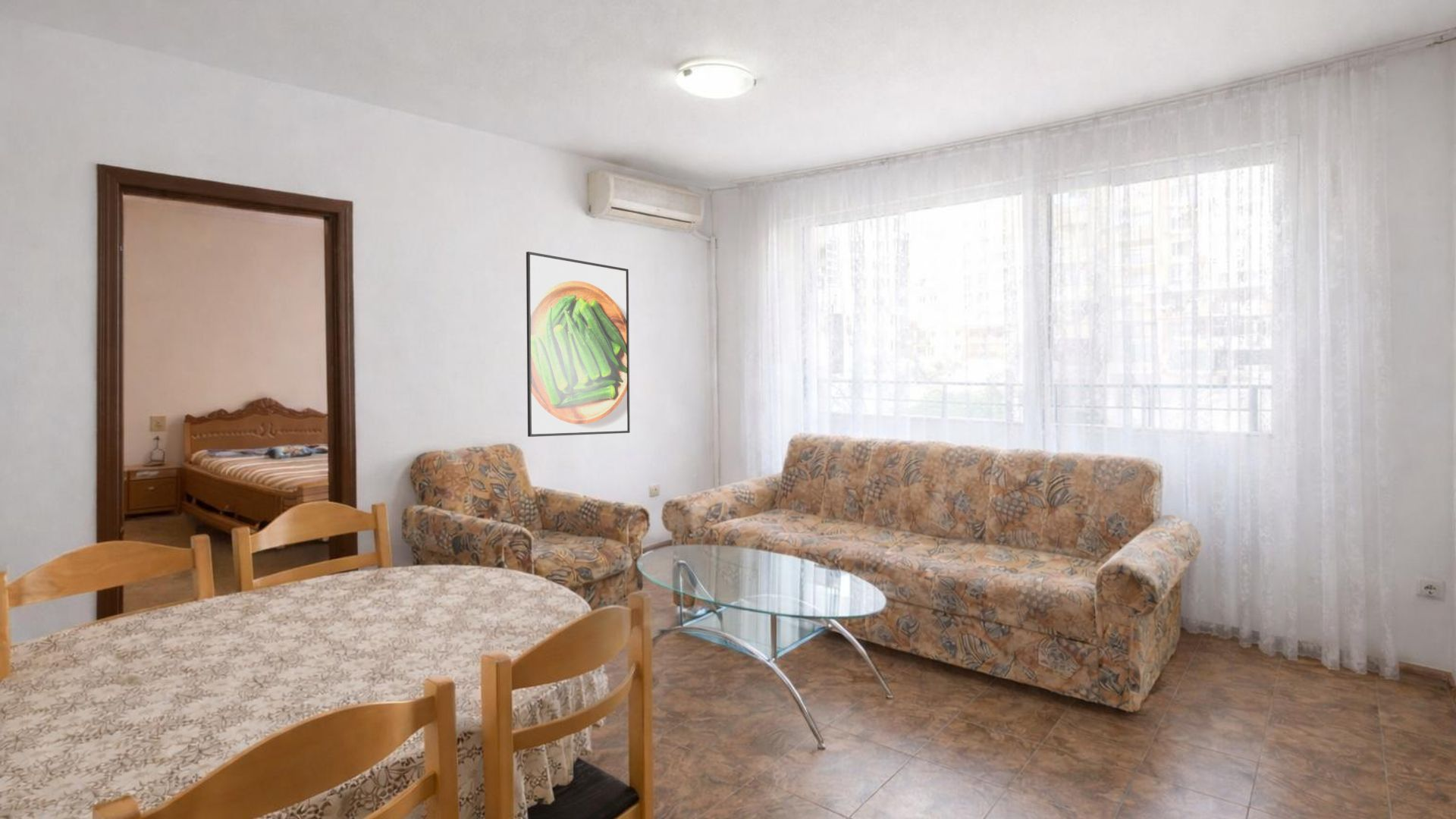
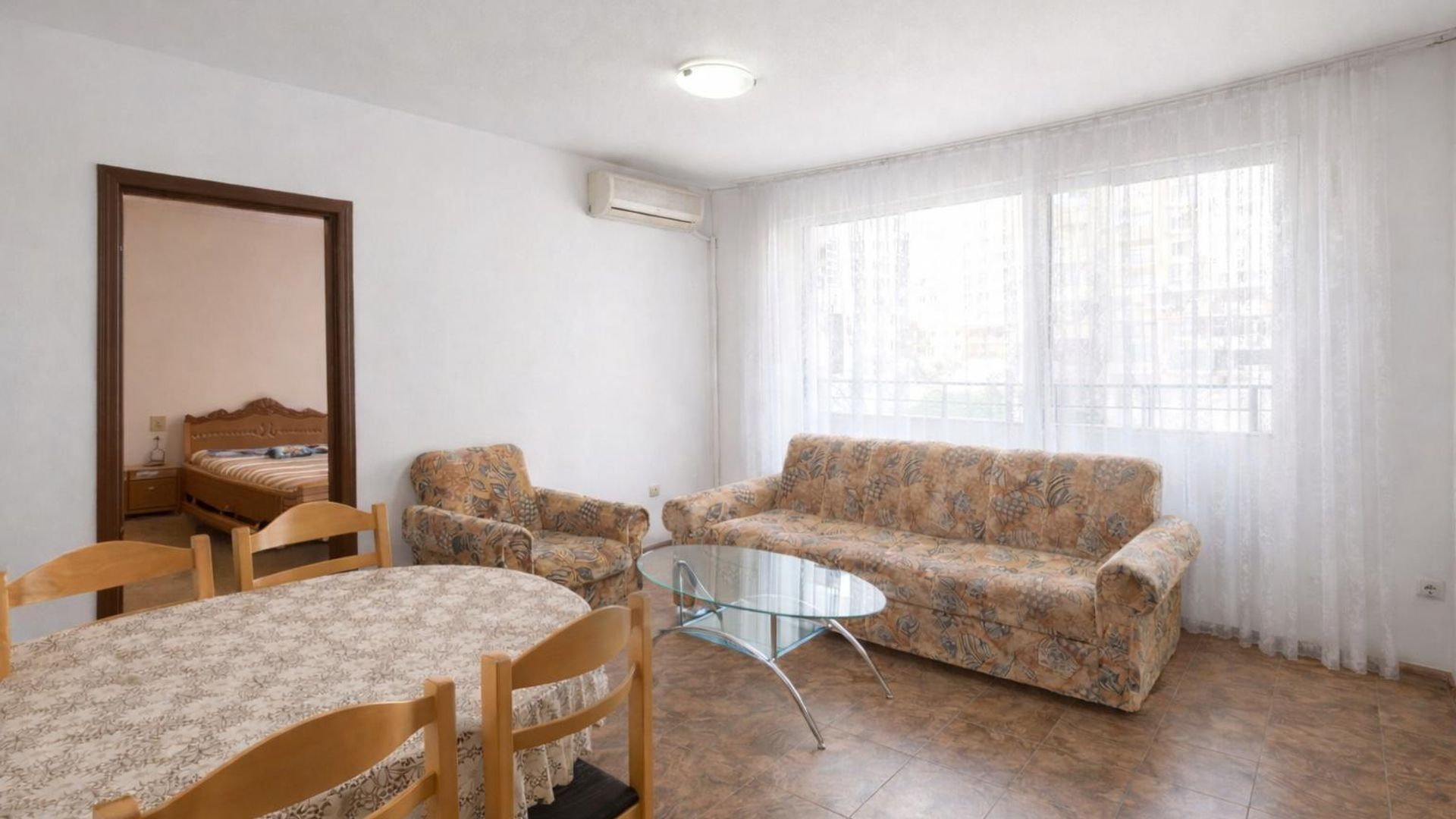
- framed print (581, 347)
